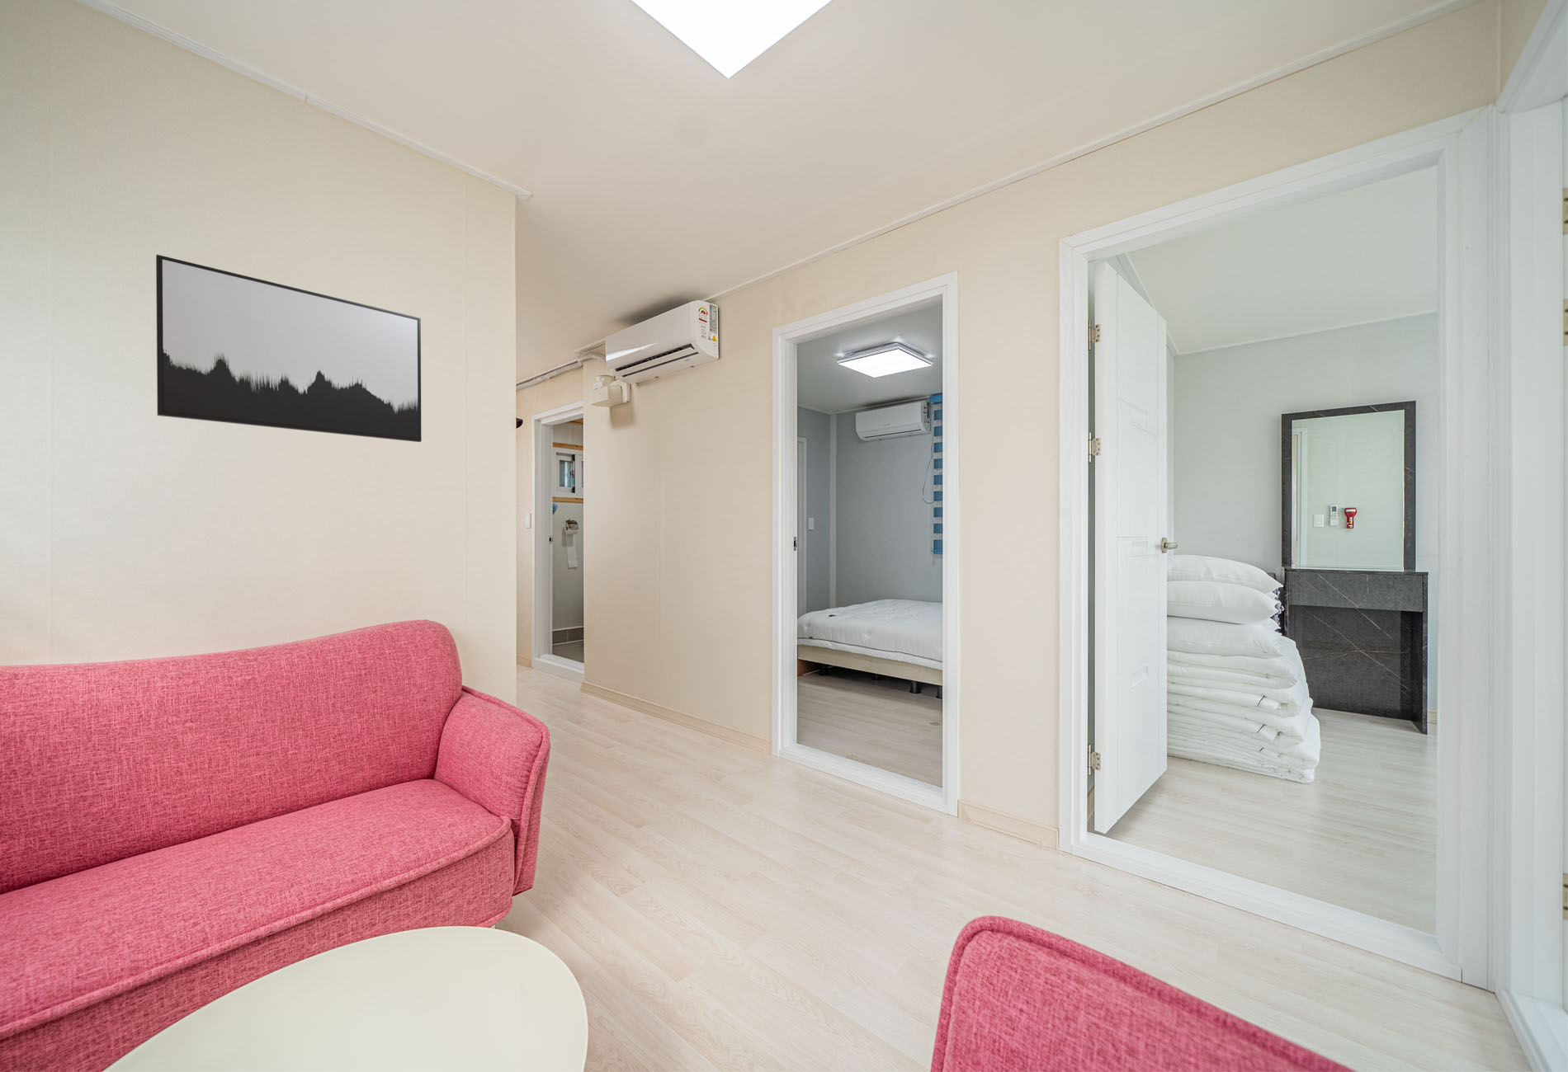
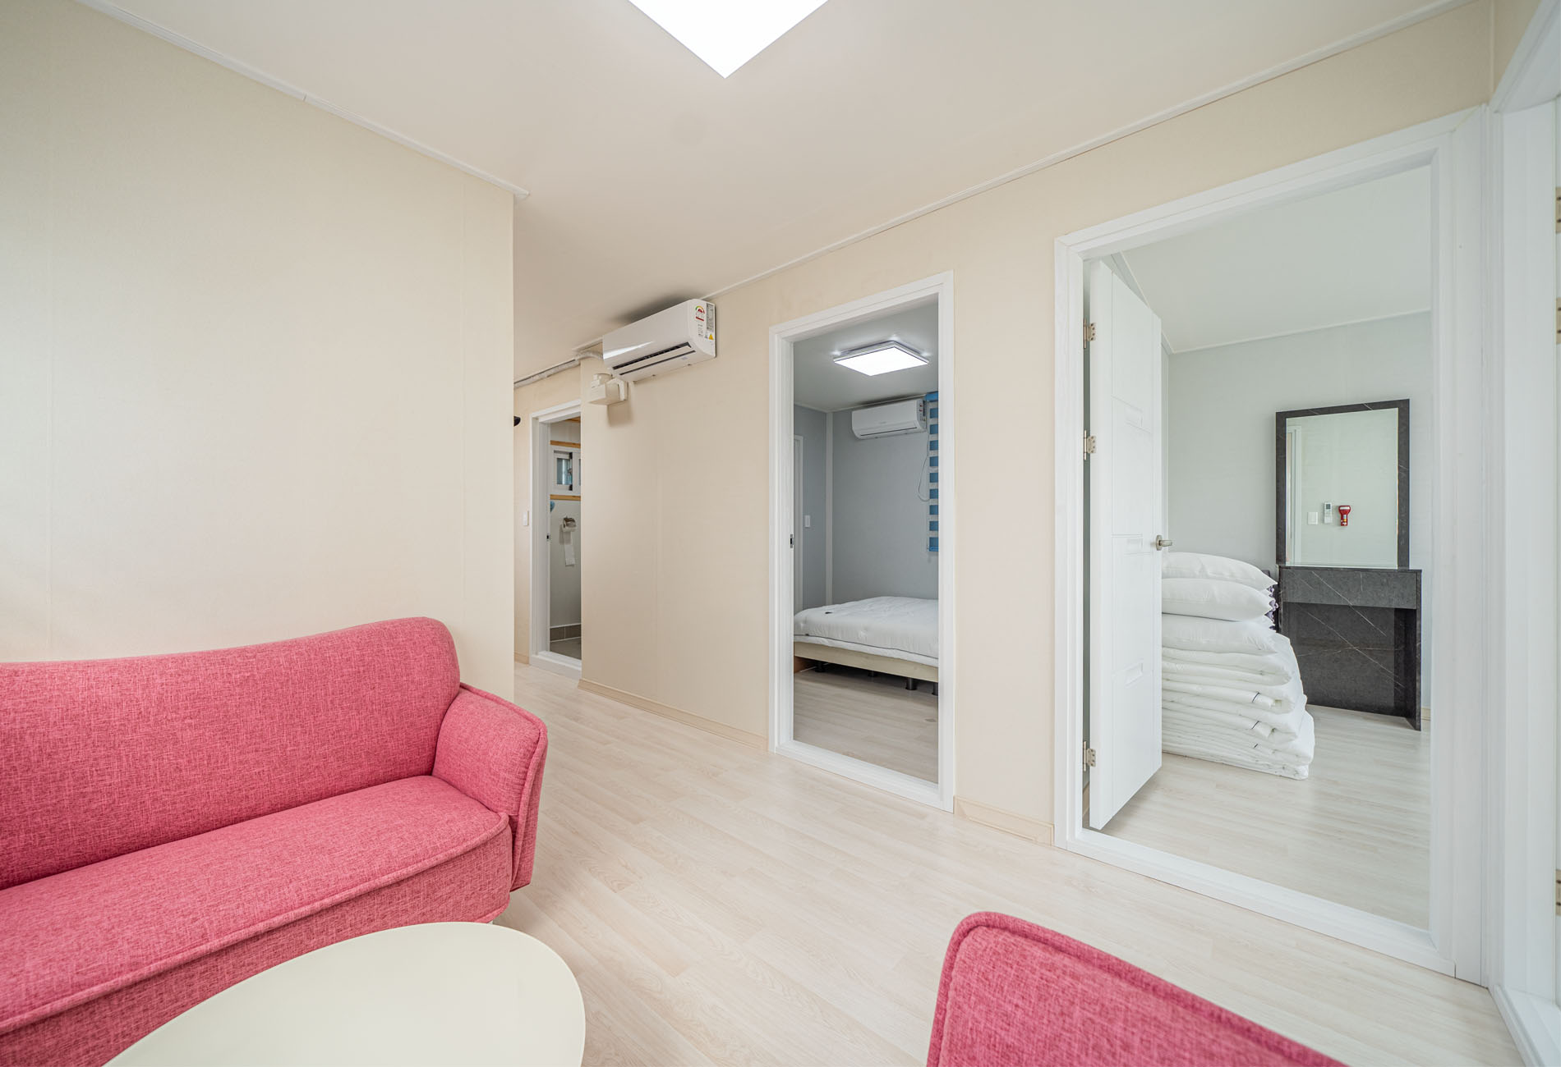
- wall art (305, 361)
